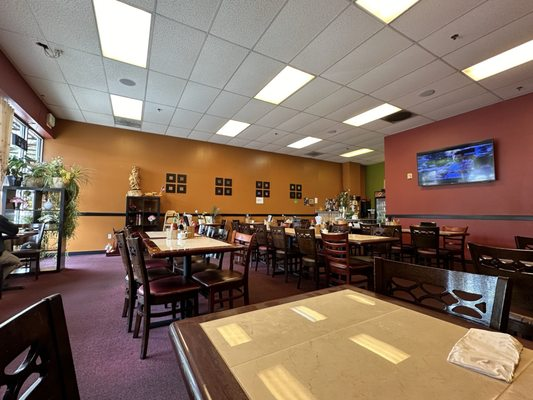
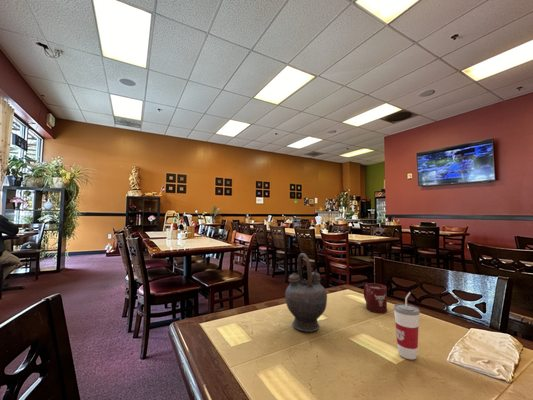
+ cup (406, 322)
+ cup (373, 296)
+ teapot (304, 288)
